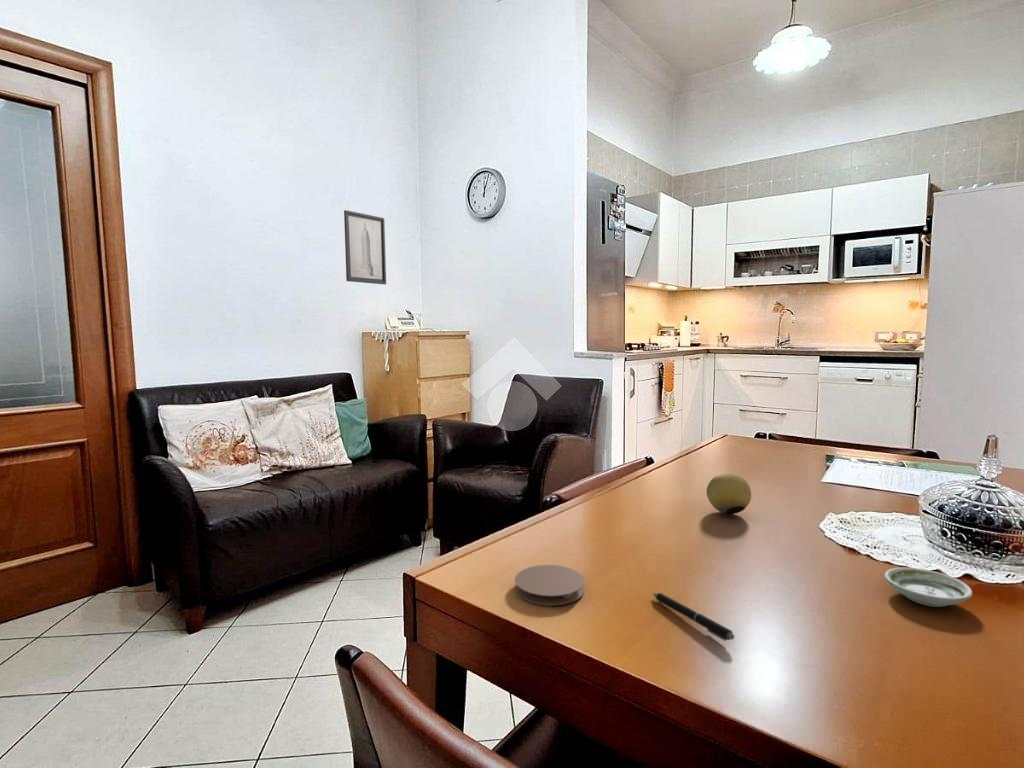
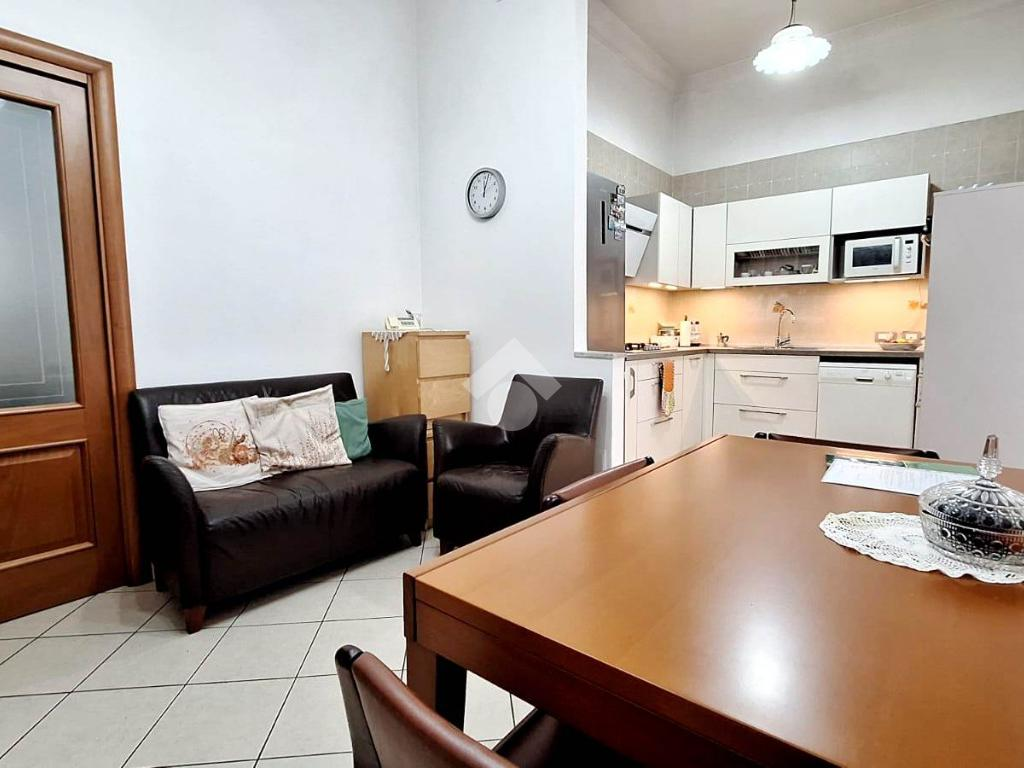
- fruit (729, 493)
- pen (688, 612)
- wall art (365, 248)
- coaster (549, 583)
- saucer (926, 589)
